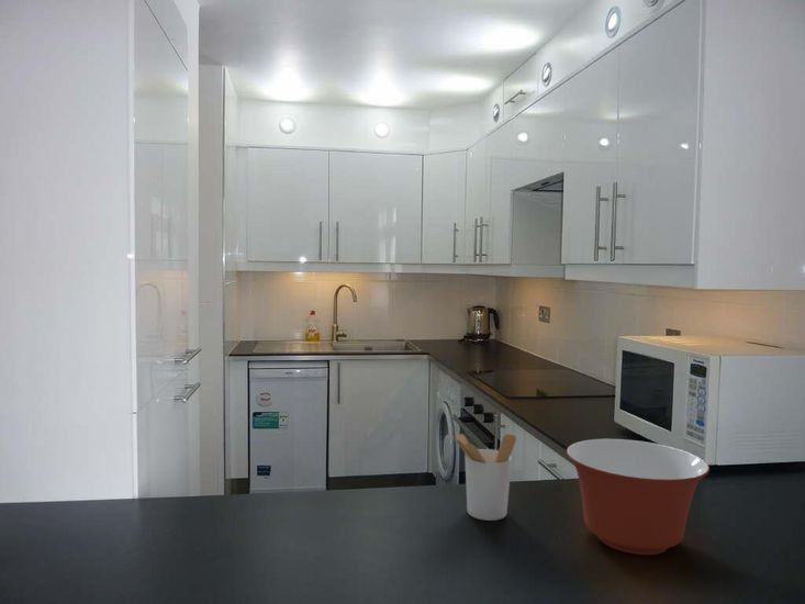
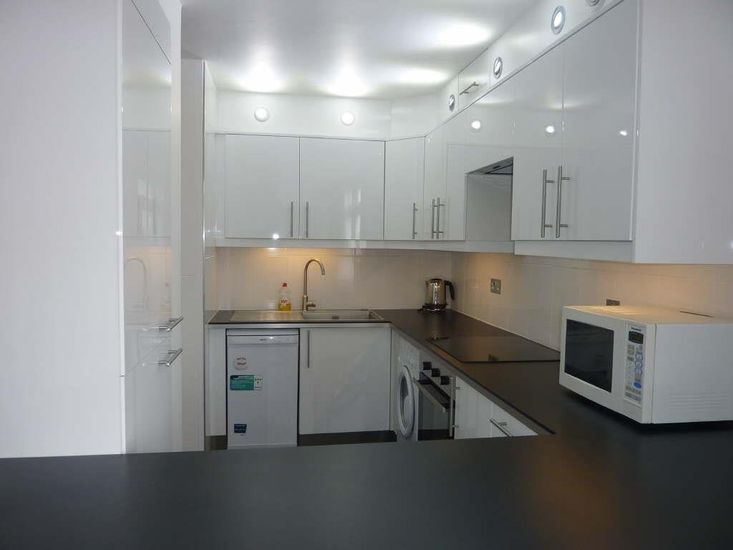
- utensil holder (480, 472)
- mixing bowl (633, 497)
